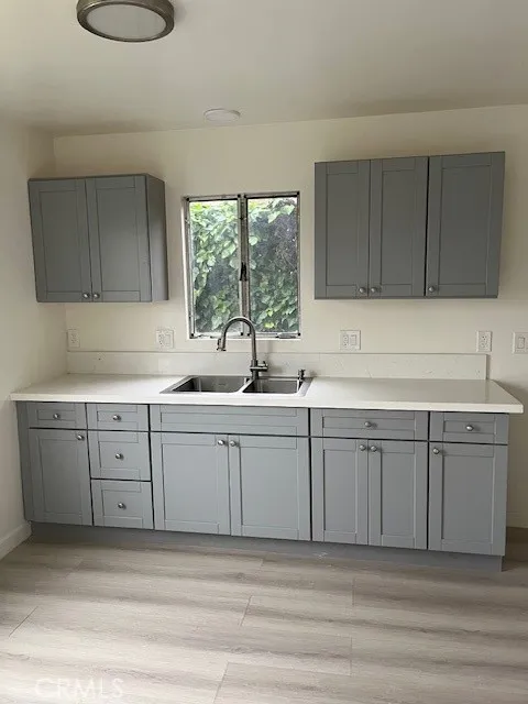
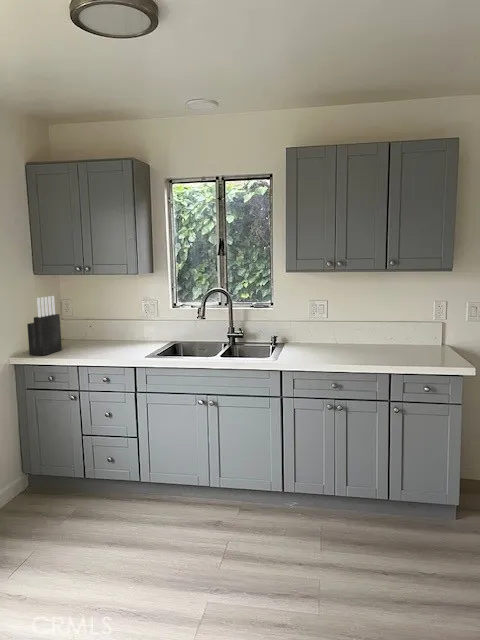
+ knife block (42, 324)
